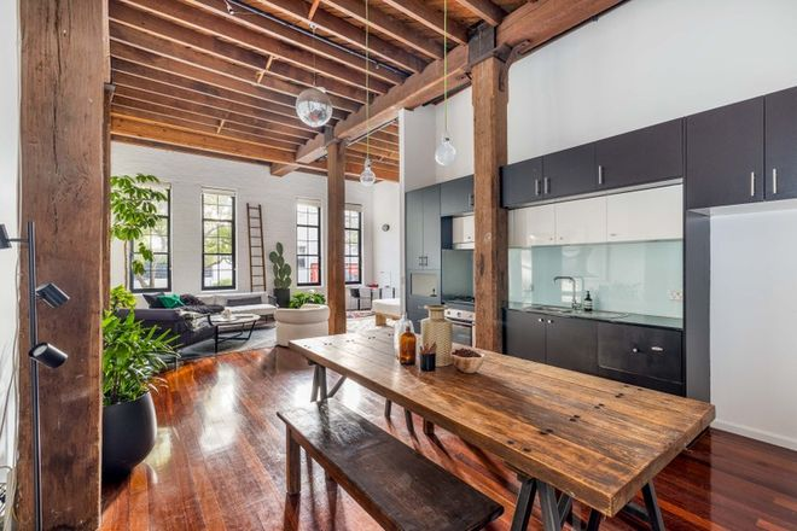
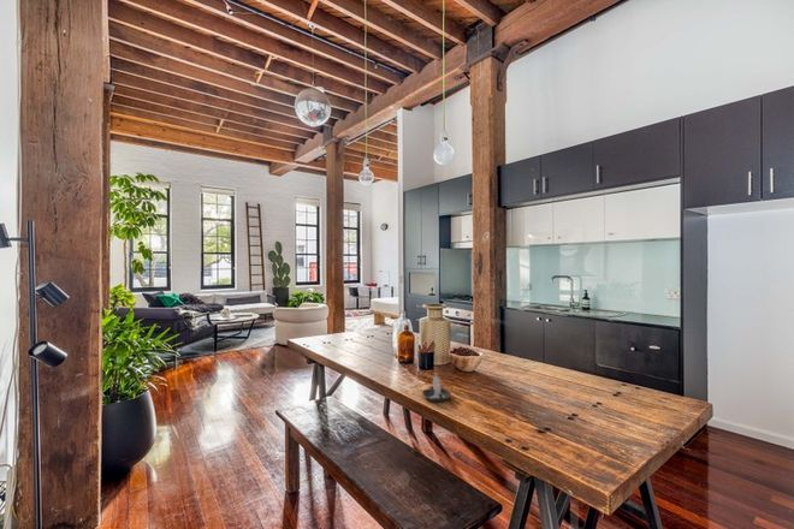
+ candle (437, 385)
